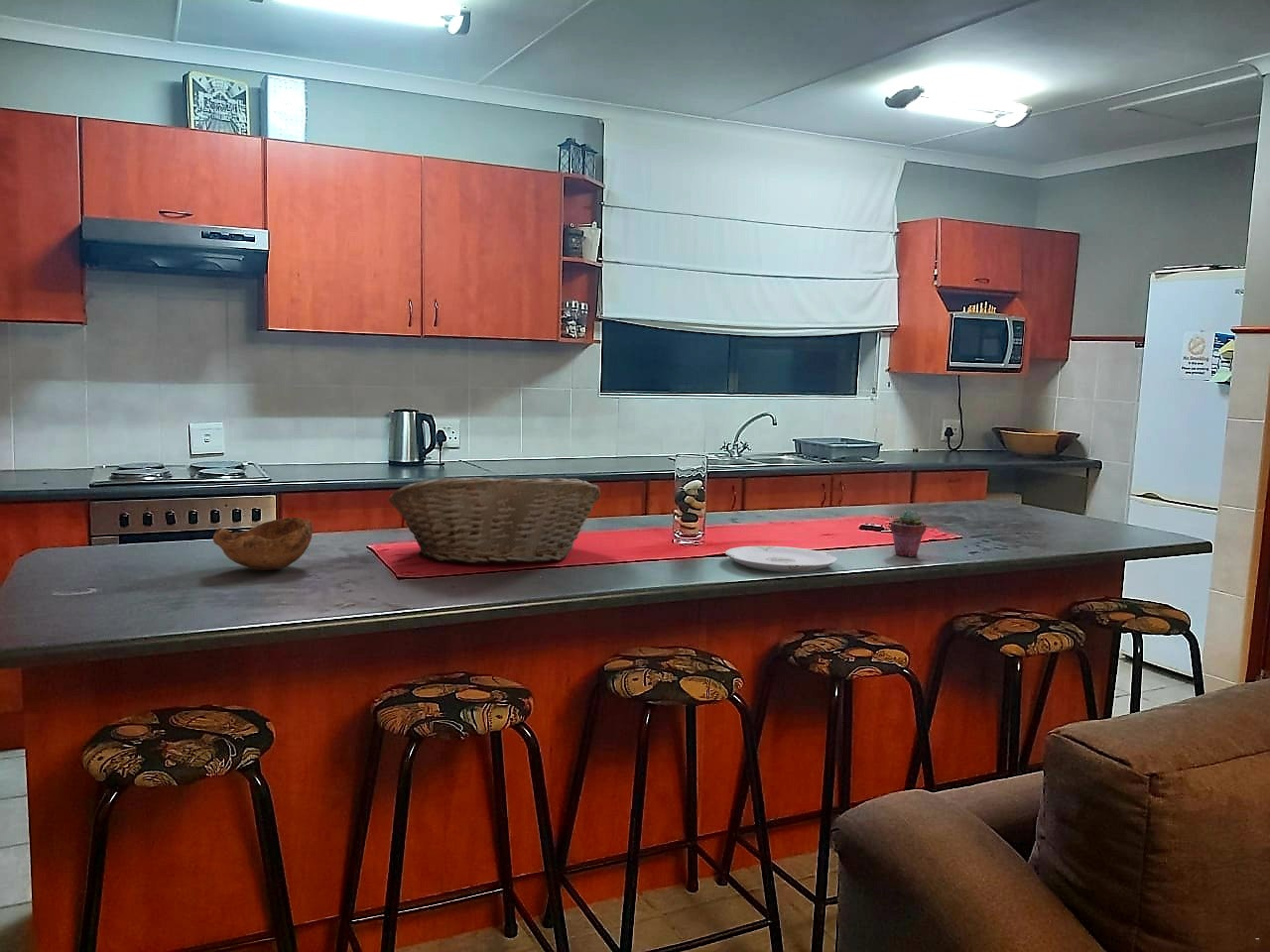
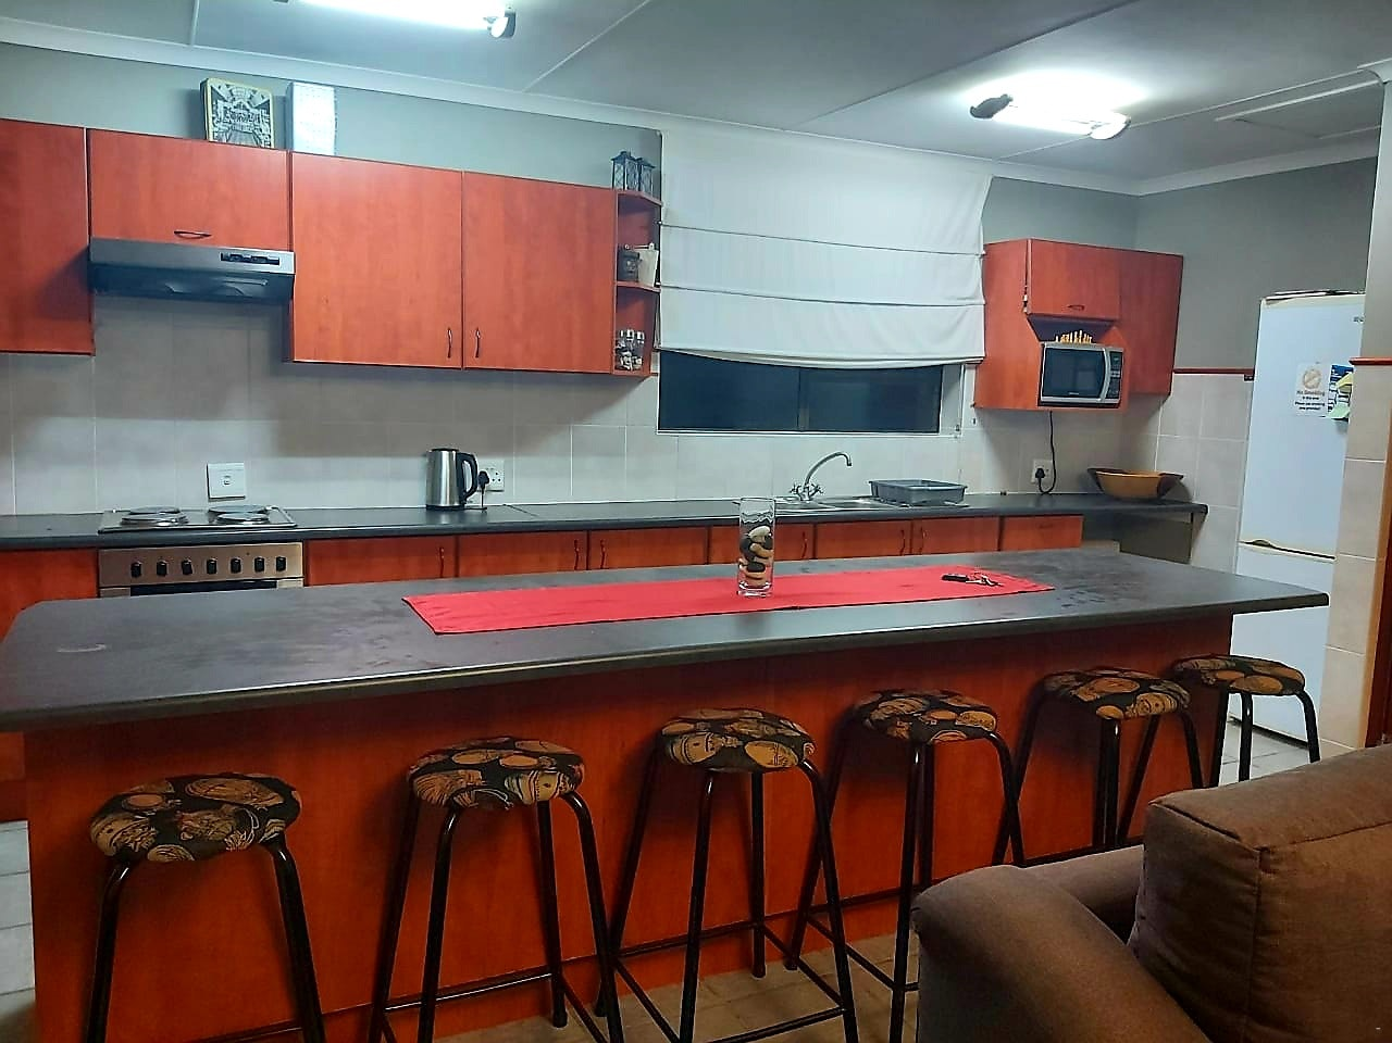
- plate (780, 559)
- fruit basket (496, 513)
- bowl (263, 545)
- potted succulent (907, 532)
